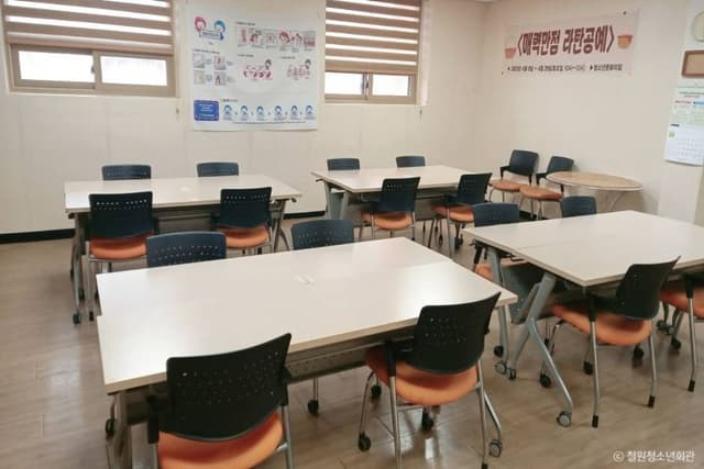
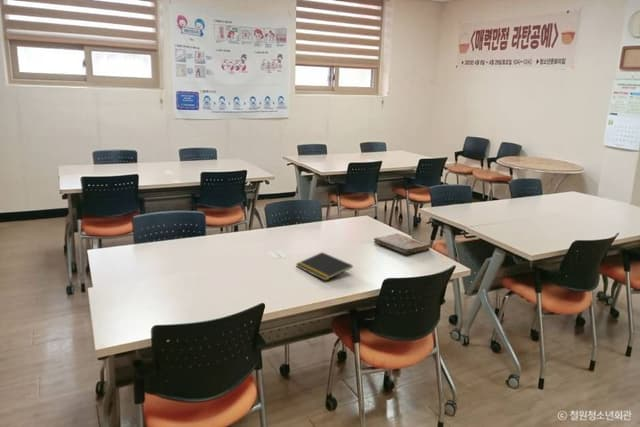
+ book (401, 243)
+ notepad (323, 265)
